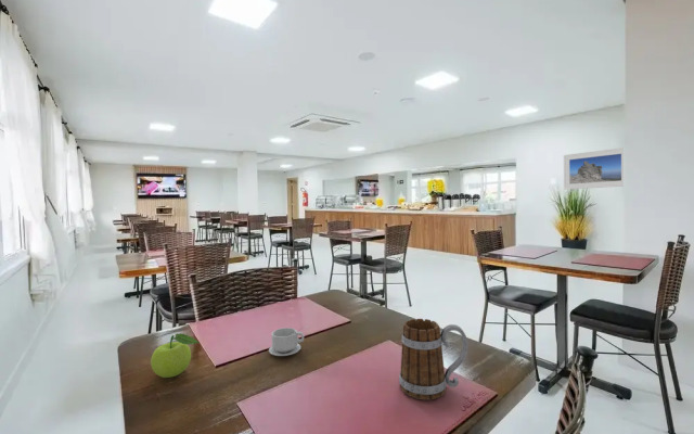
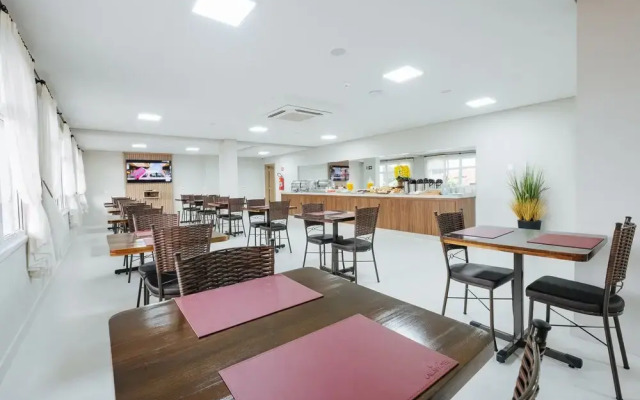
- fruit (177, 354)
- teacup (290, 337)
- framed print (594, 169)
- mug (432, 356)
